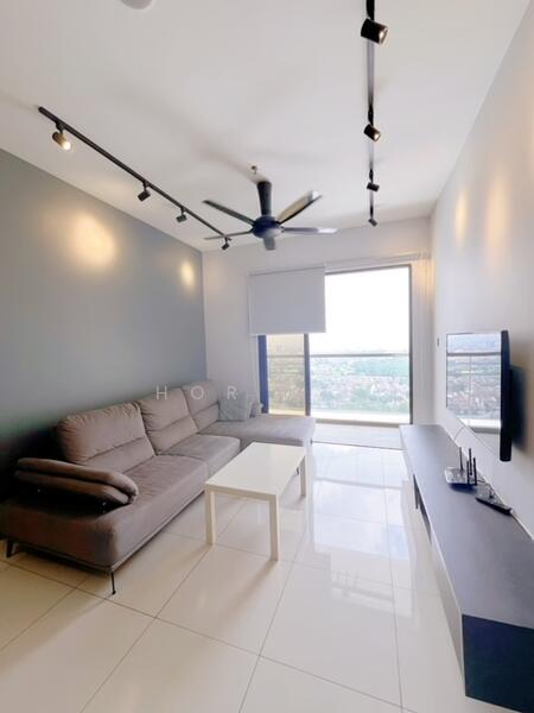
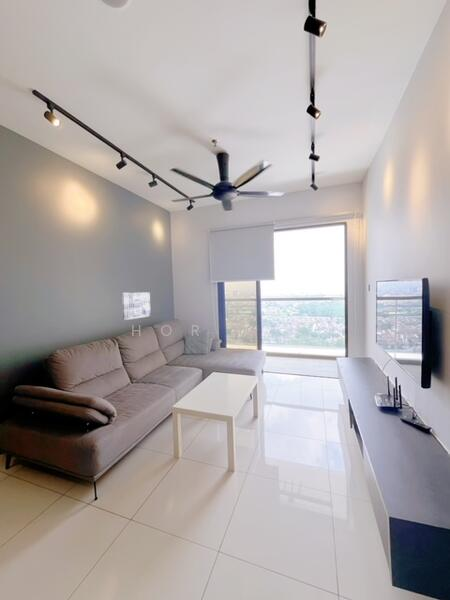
+ wall art (137, 305)
